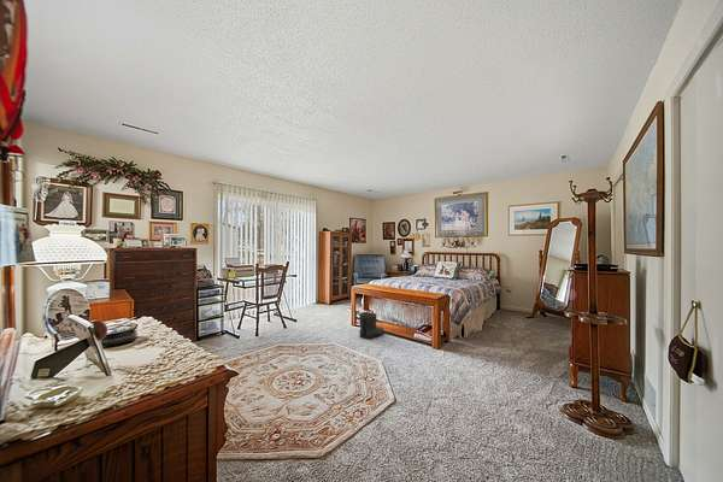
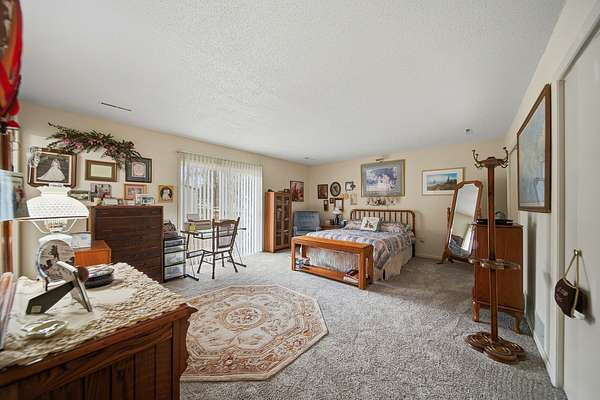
- boots (371, 323)
